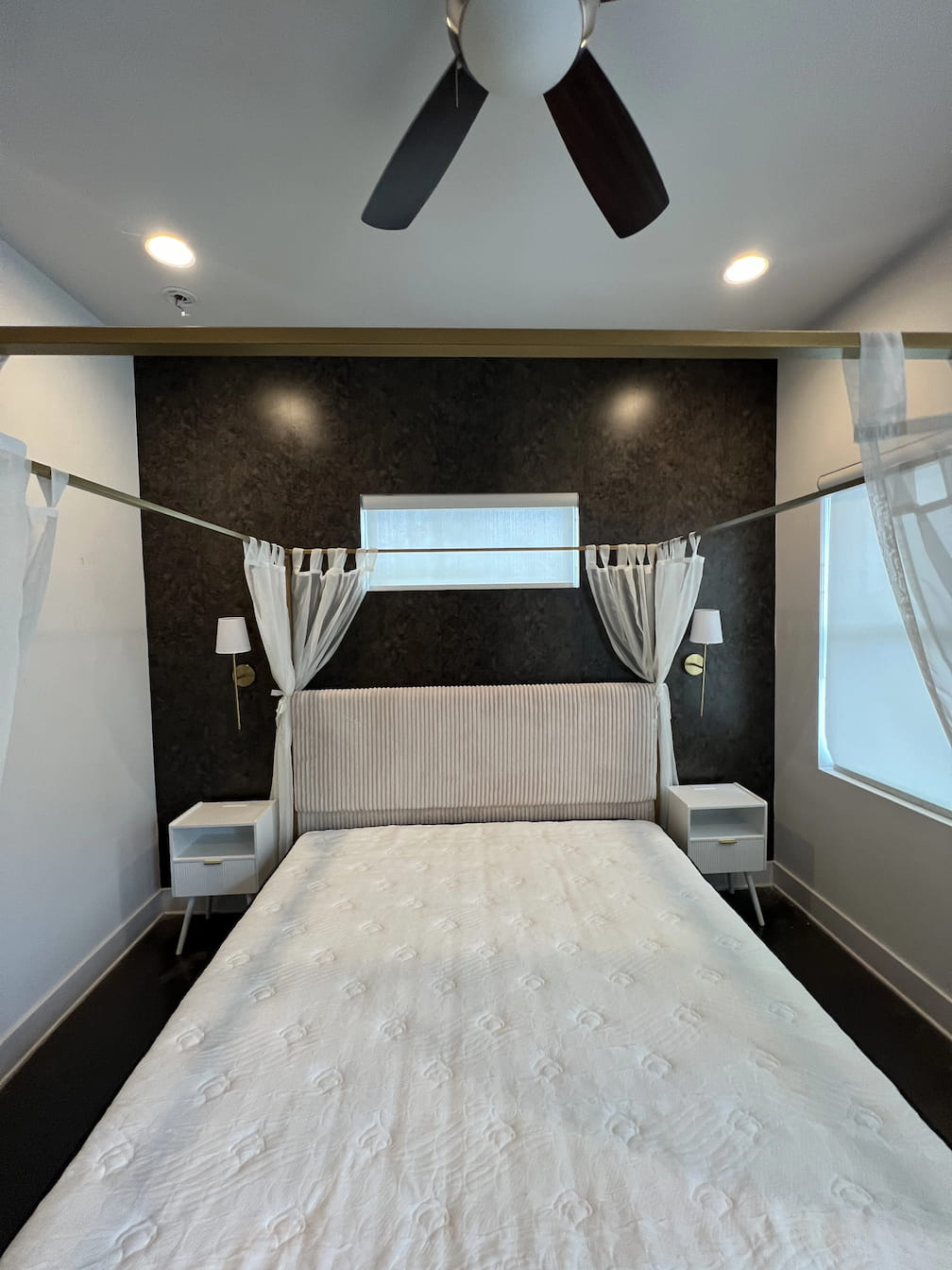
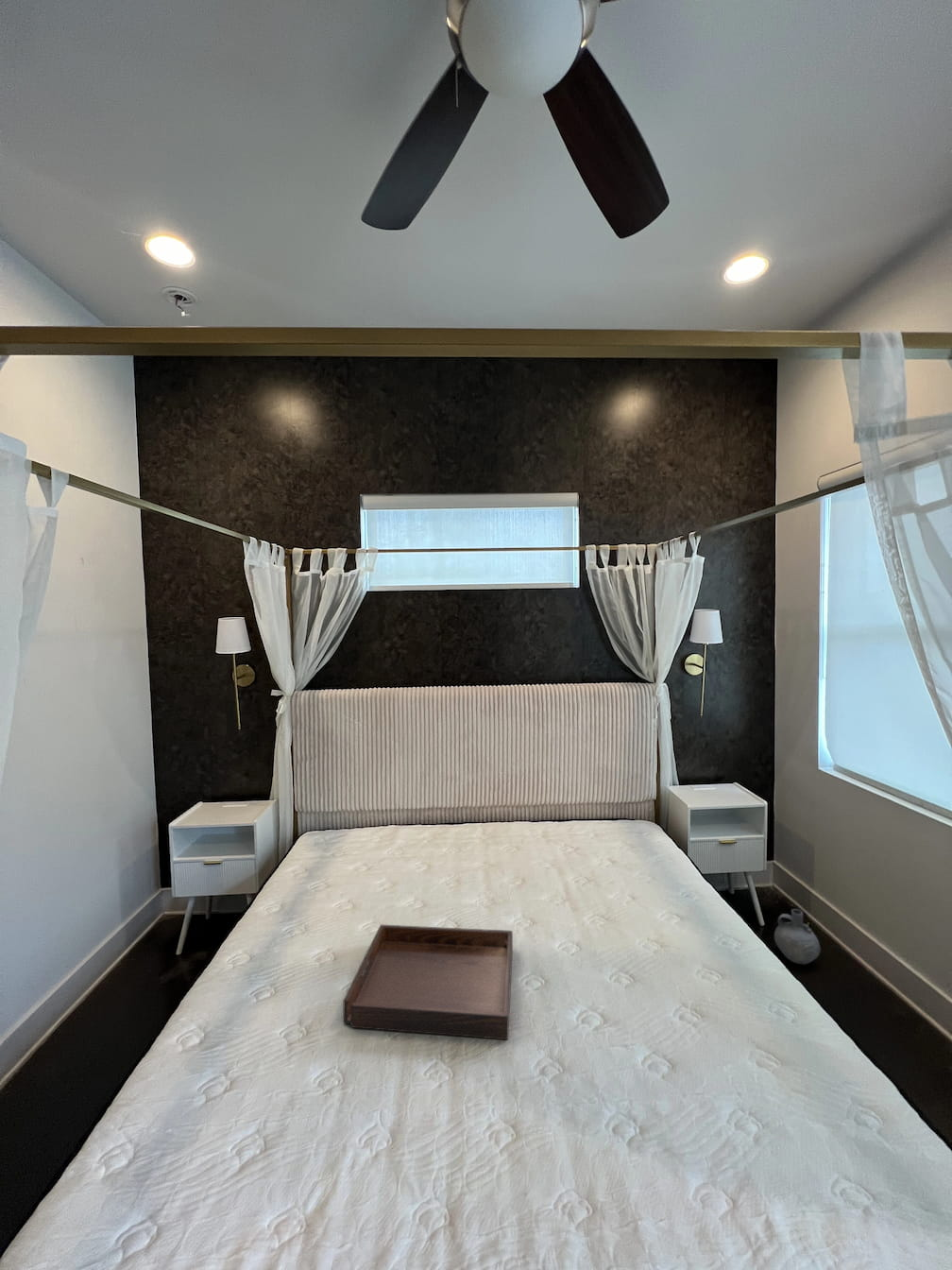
+ ceramic jug (796, 935)
+ serving tray (435, 973)
